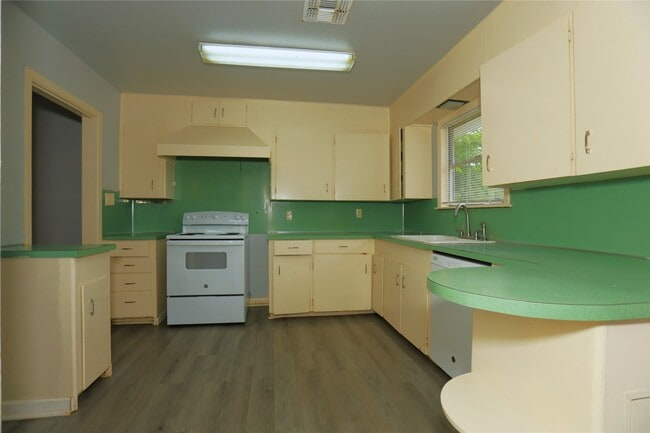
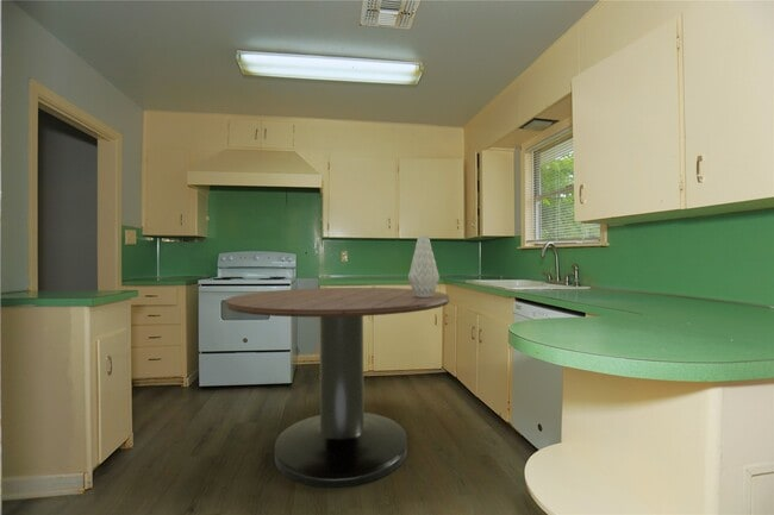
+ vase (423, 265)
+ dining table (342, 371)
